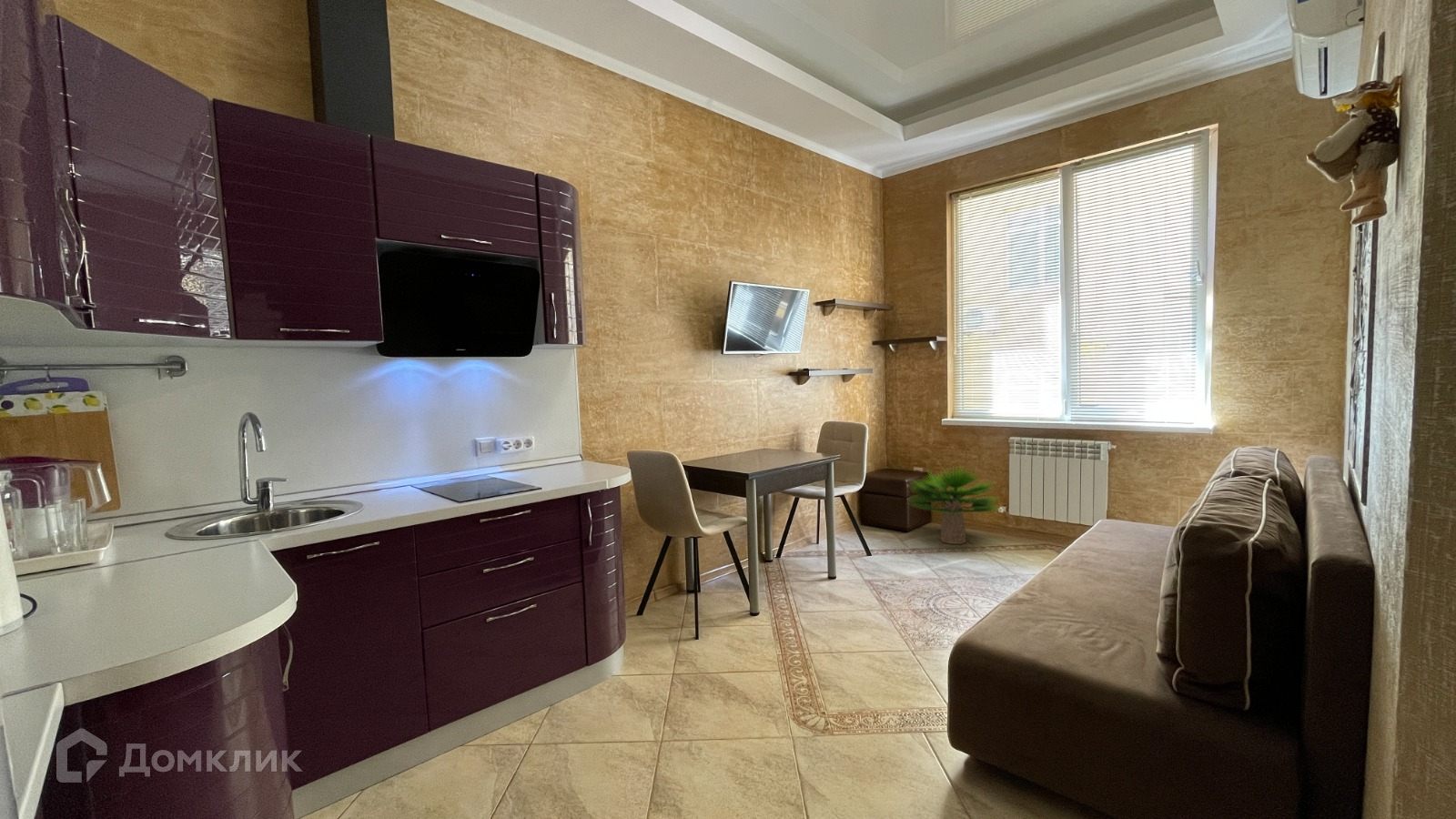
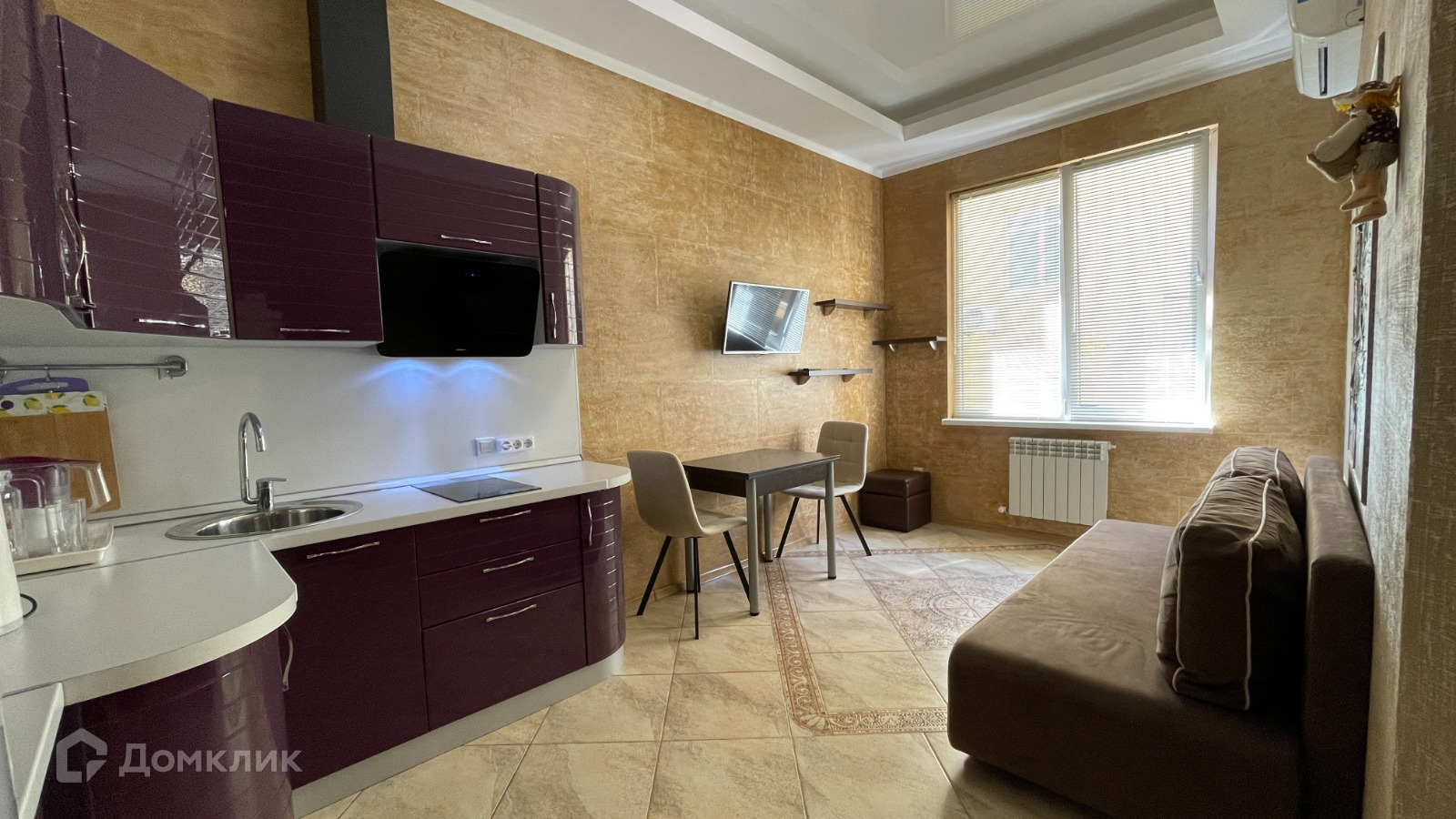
- potted plant (952, 501)
